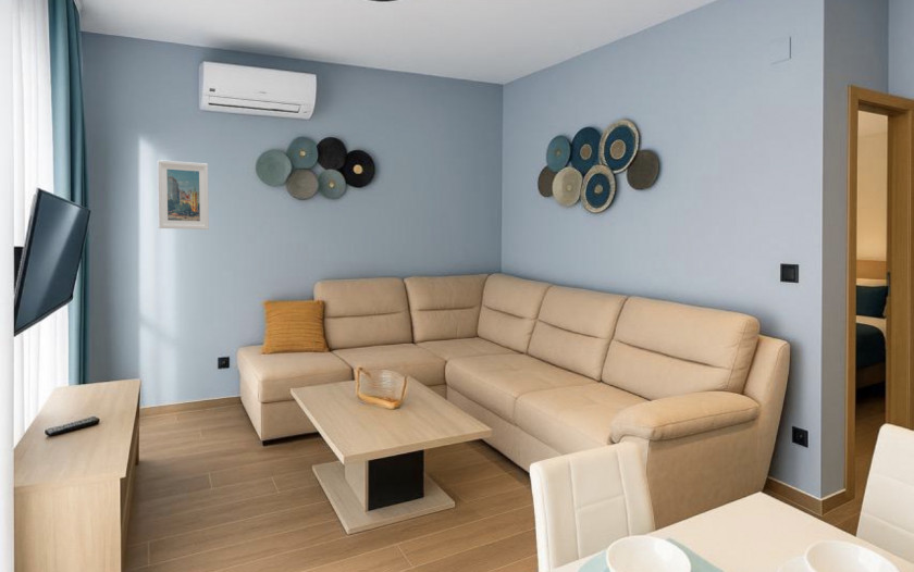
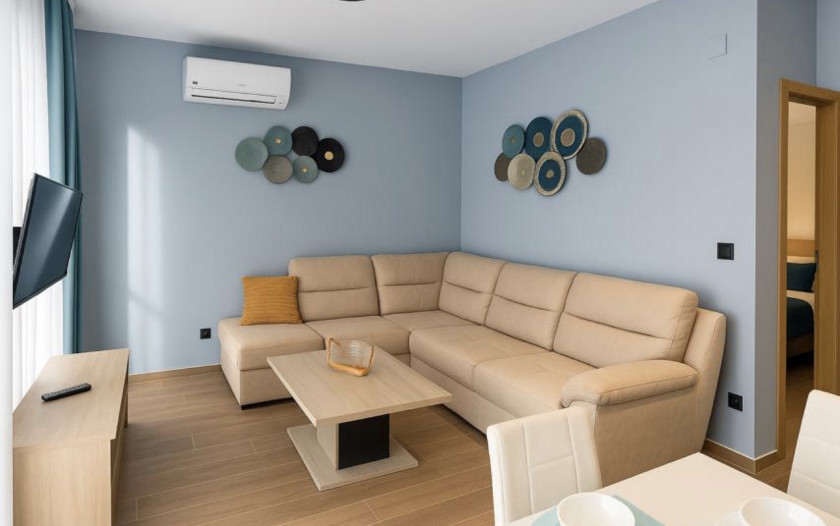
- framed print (183, 195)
